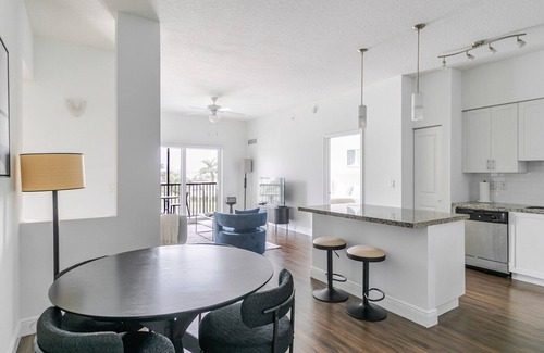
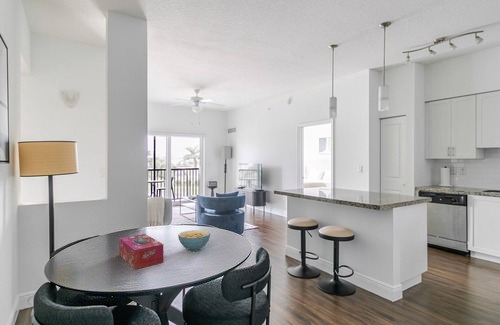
+ cereal bowl (194, 241)
+ tissue box (140, 249)
